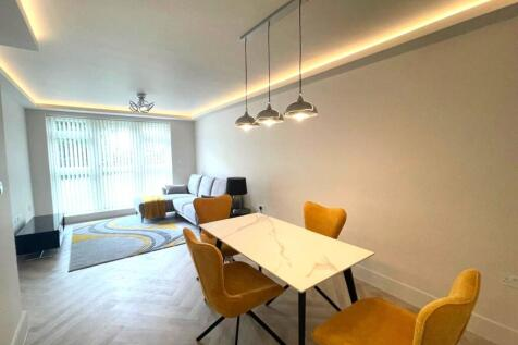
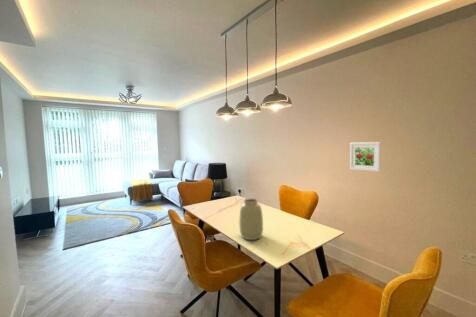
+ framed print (364, 156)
+ vase (251, 218)
